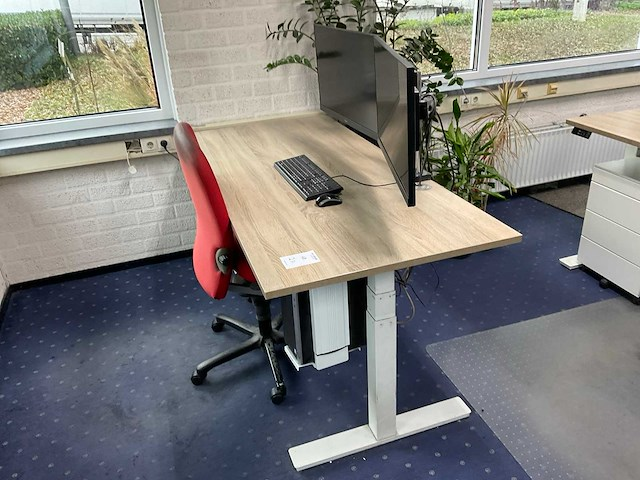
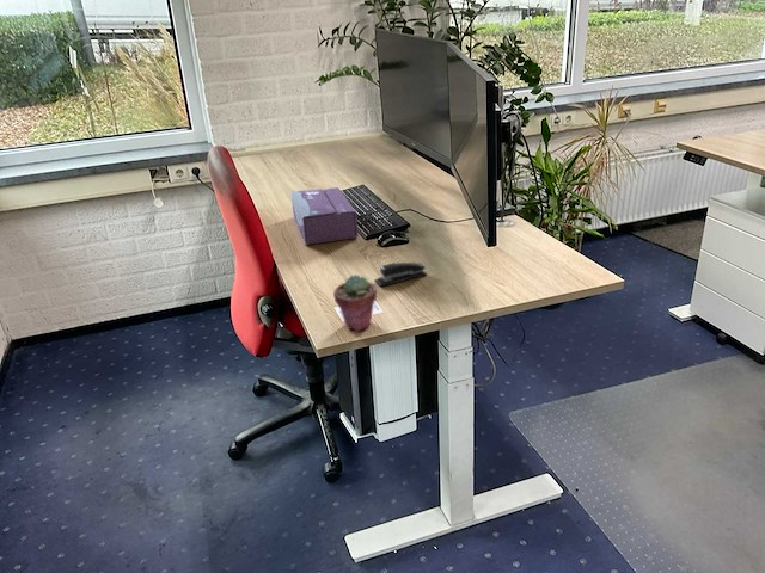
+ potted succulent (355, 300)
+ tissue box (323, 212)
+ stapler (400, 271)
